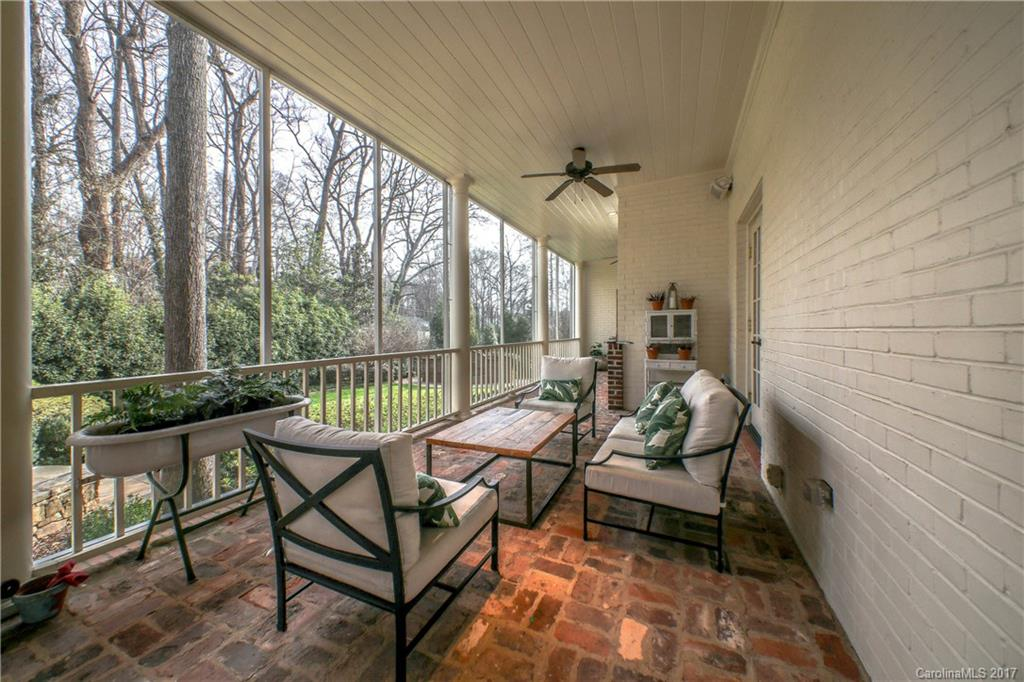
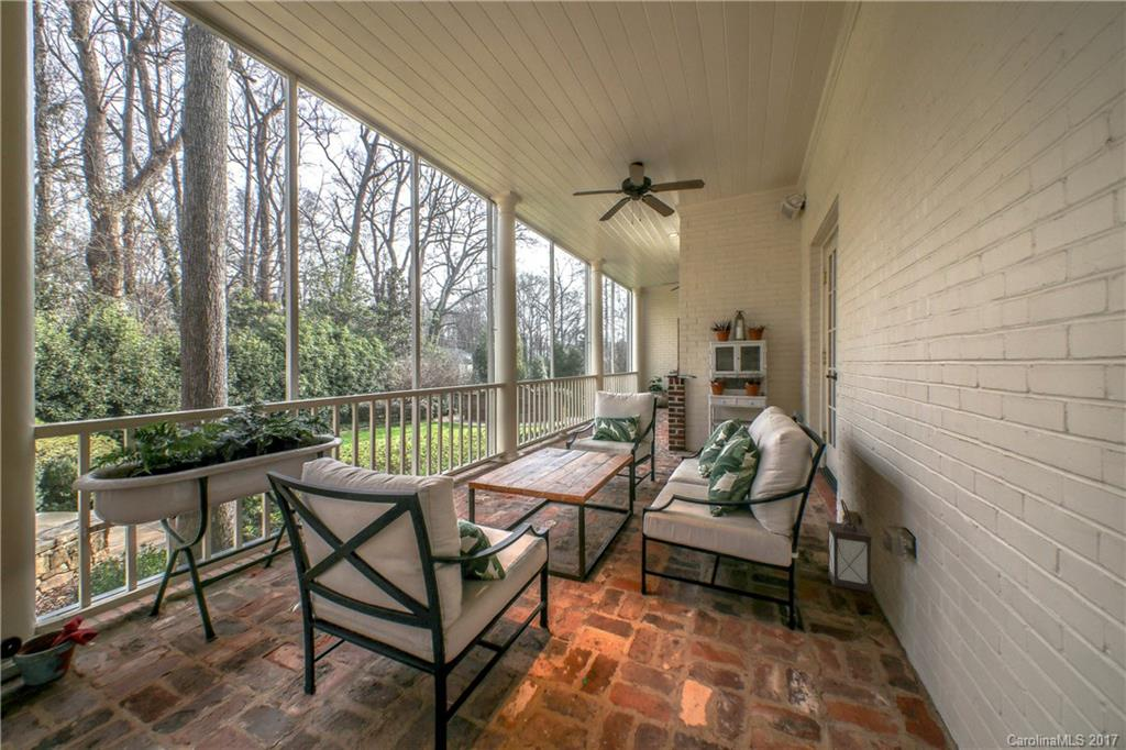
+ lantern (849, 541)
